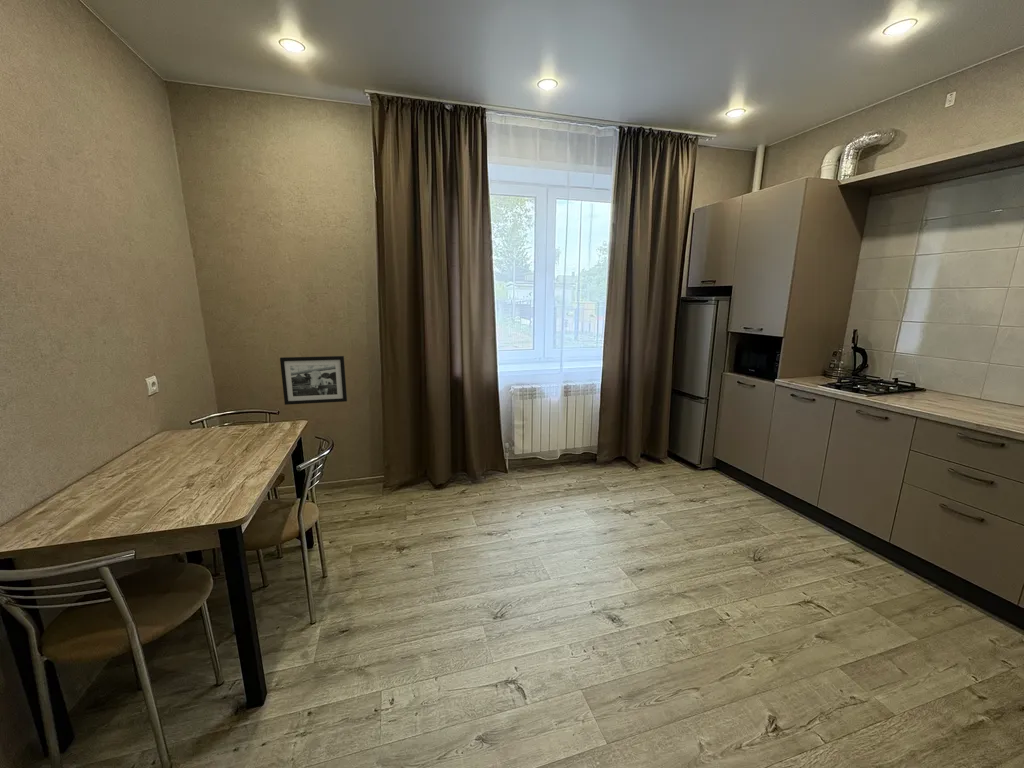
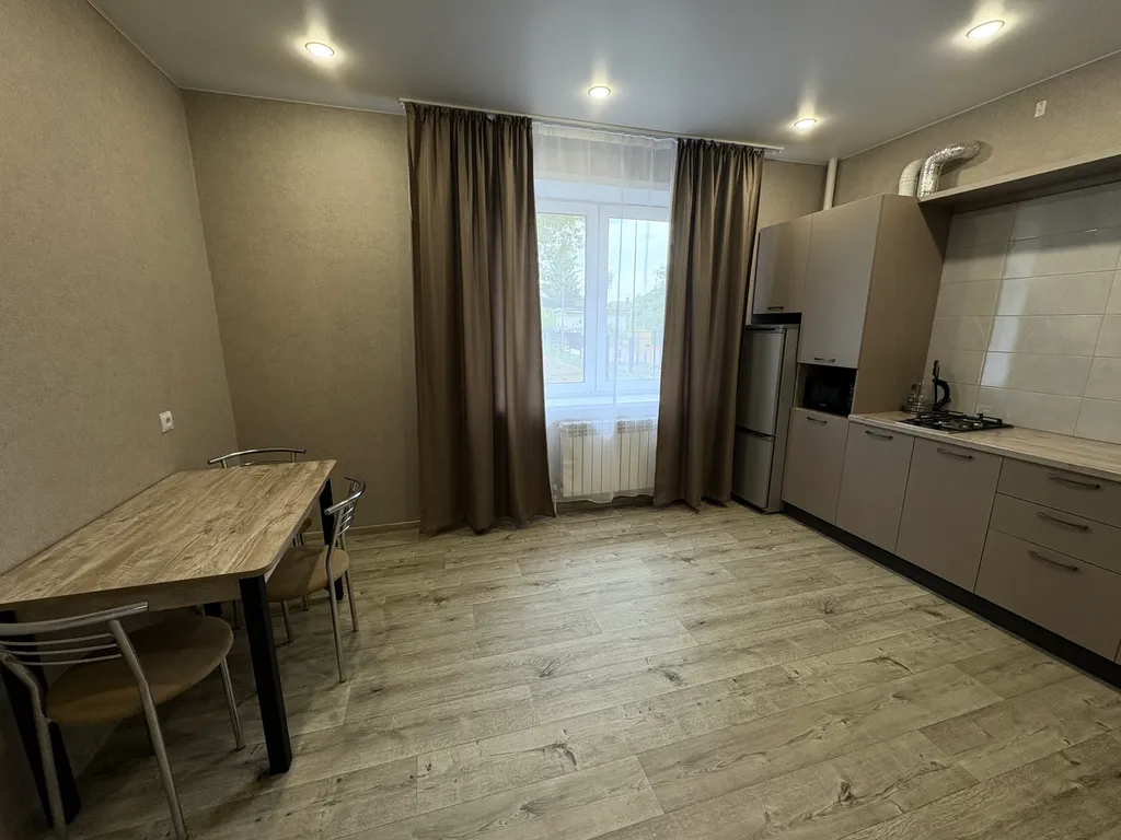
- picture frame (314, 380)
